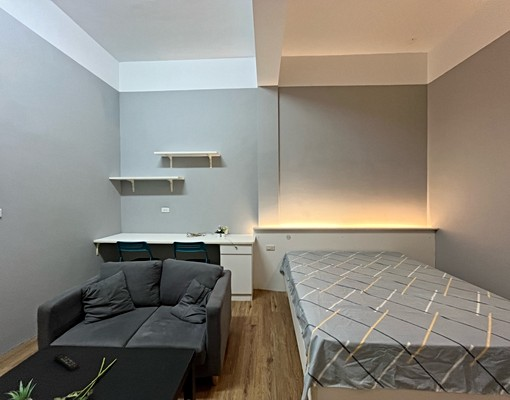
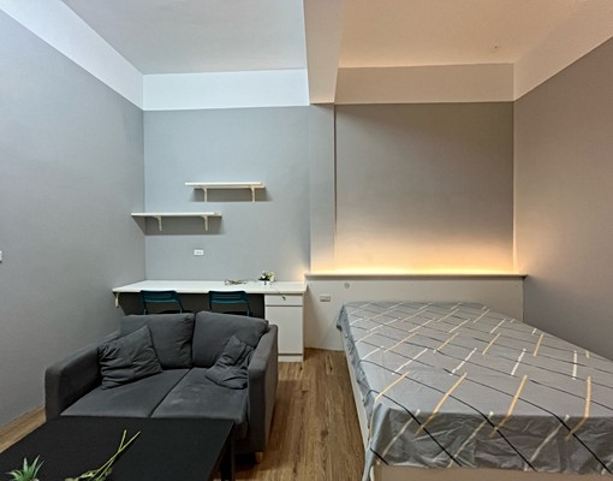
- remote control (66, 361)
